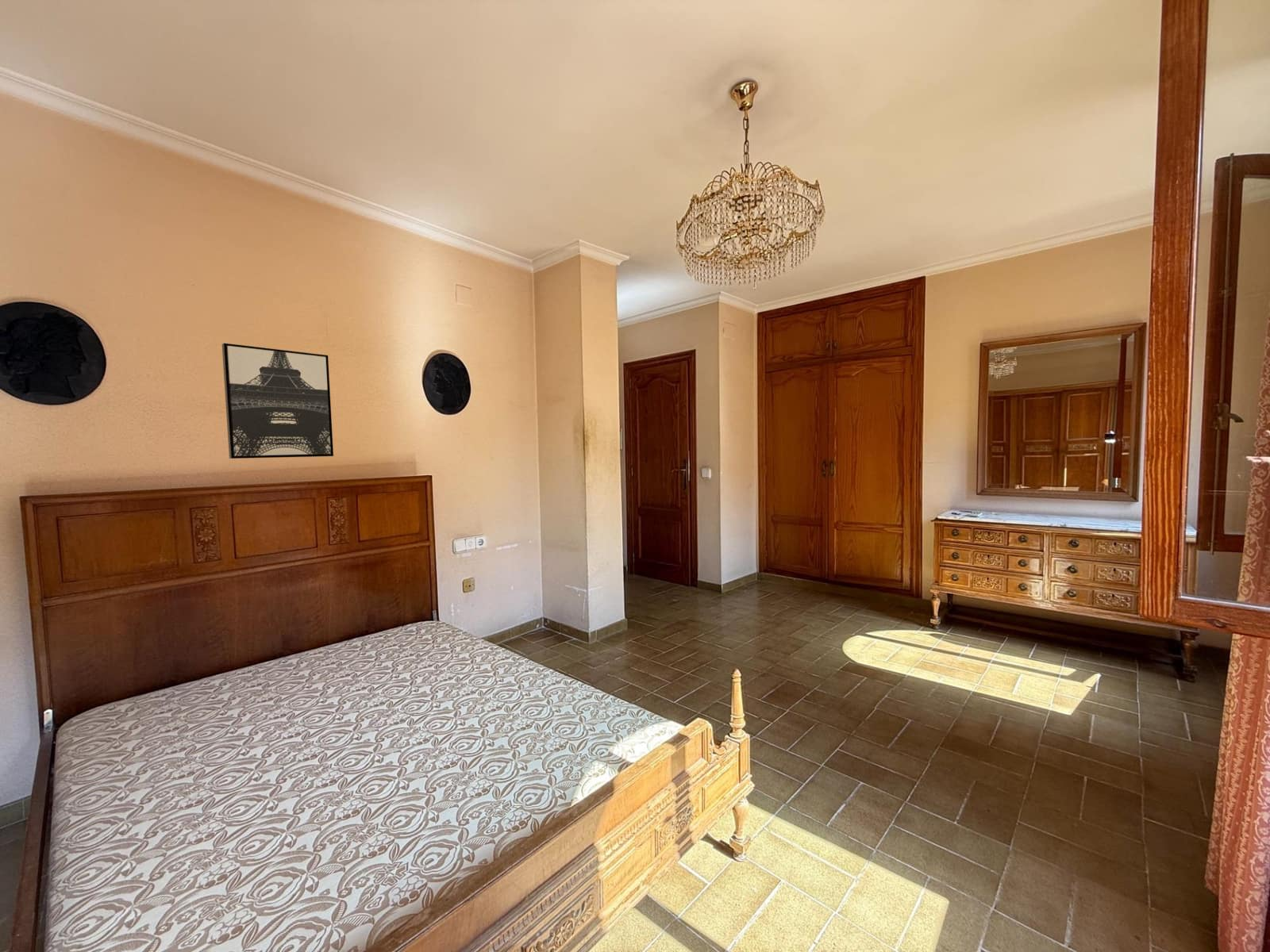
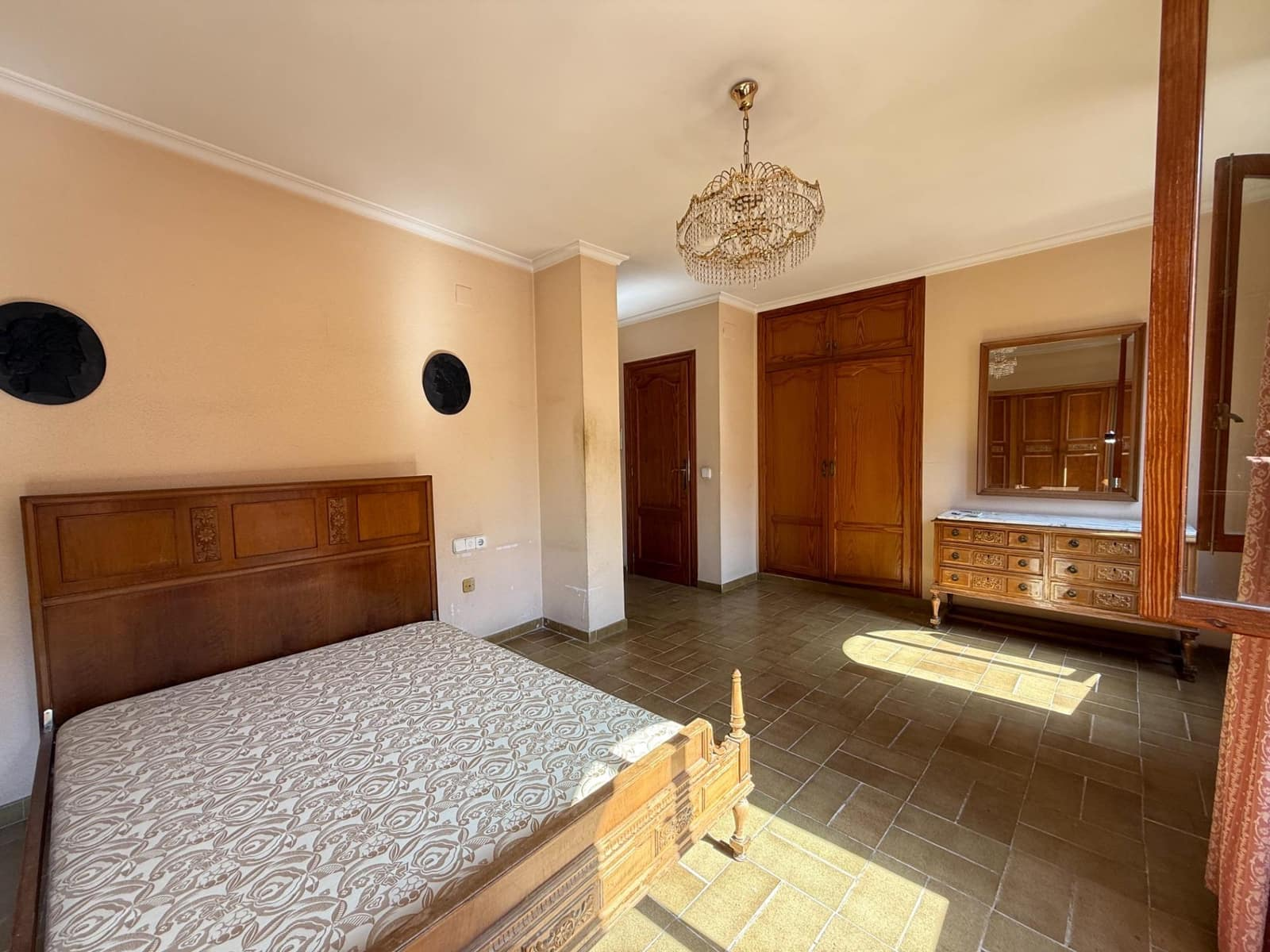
- wall art (281, 404)
